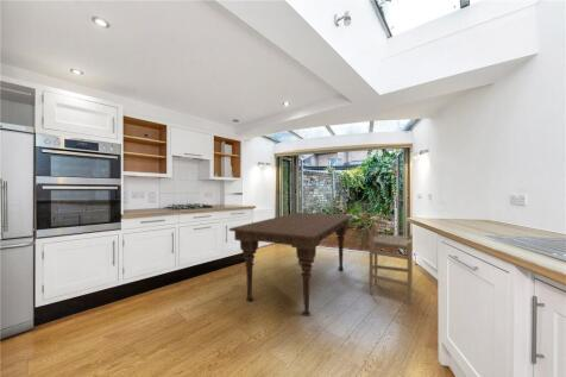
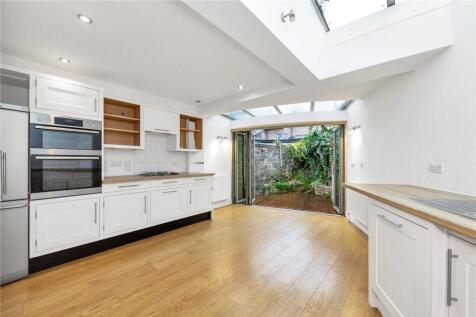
- dining table (302, 251)
- bar stool (384, 252)
